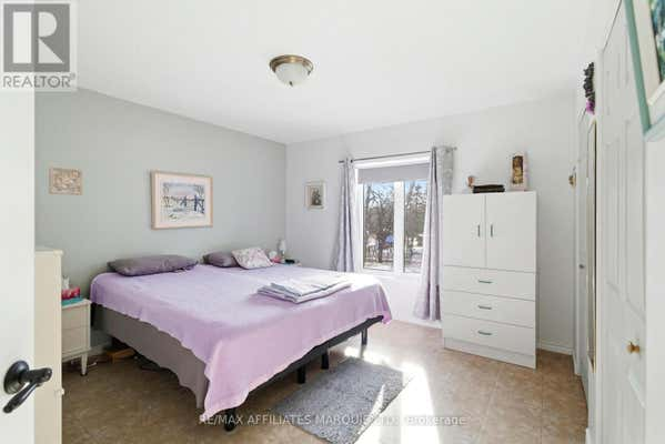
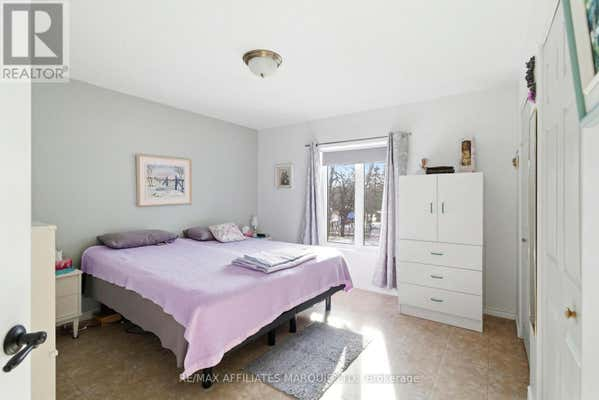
- wall ornament (66, 180)
